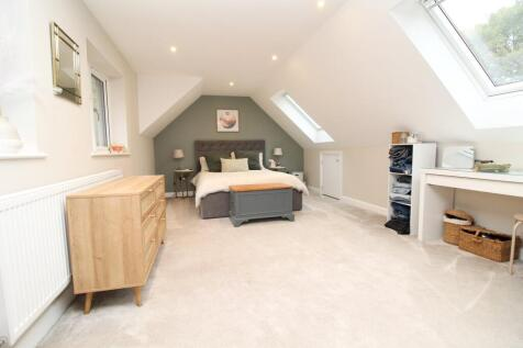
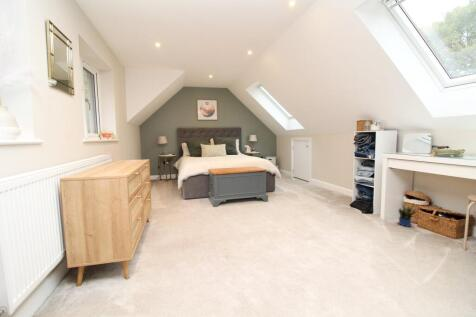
+ potted plant (408, 212)
